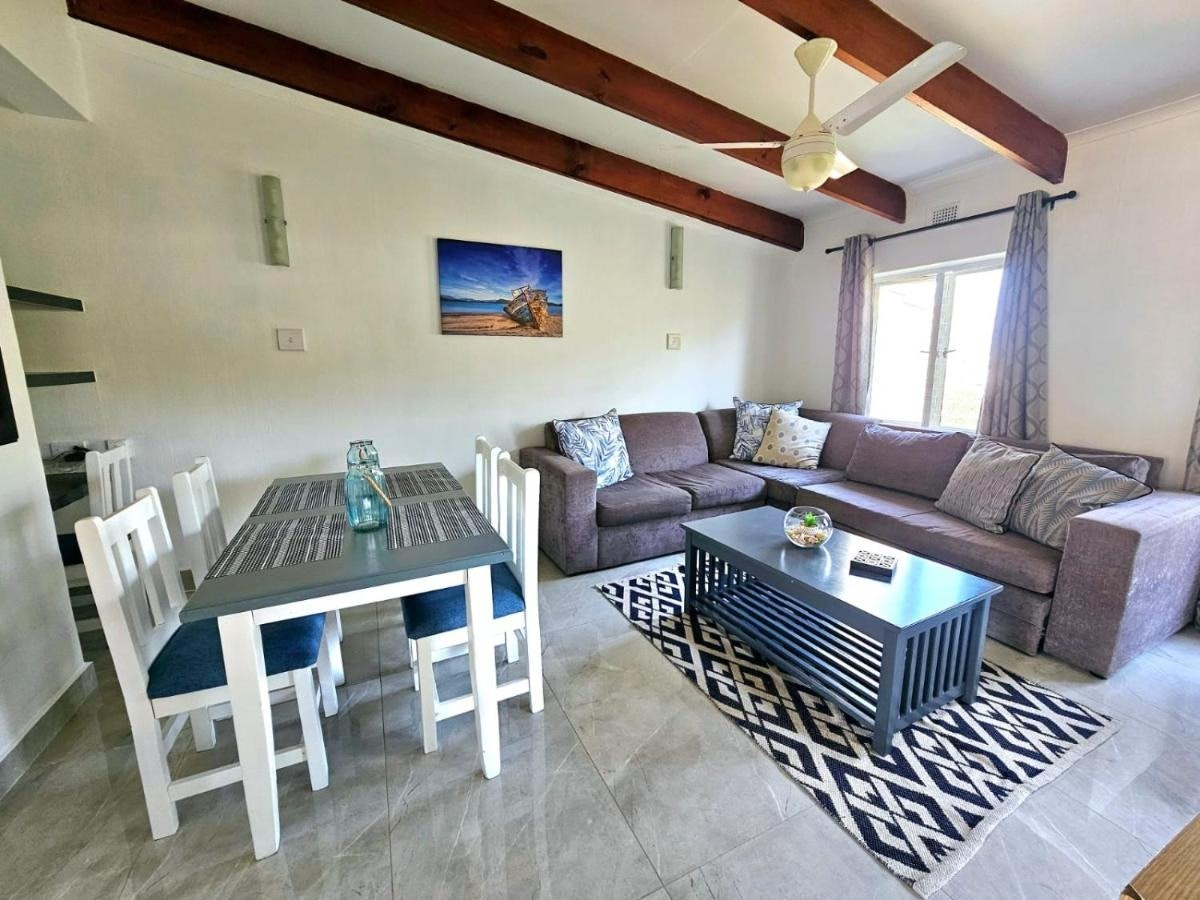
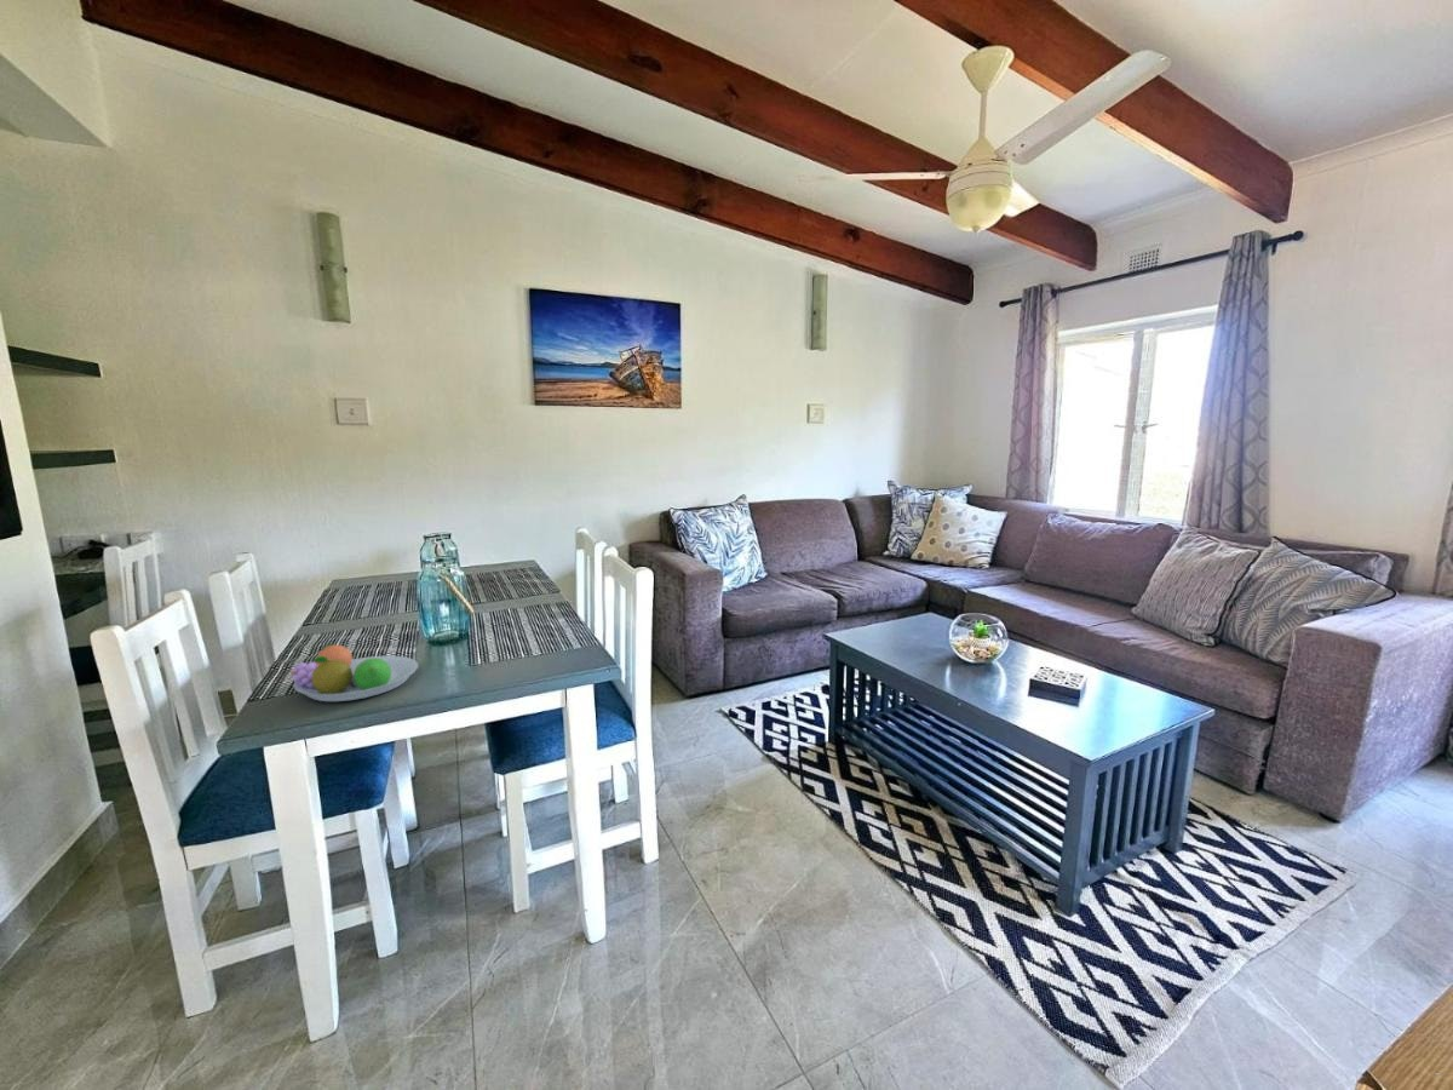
+ fruit bowl (356, 665)
